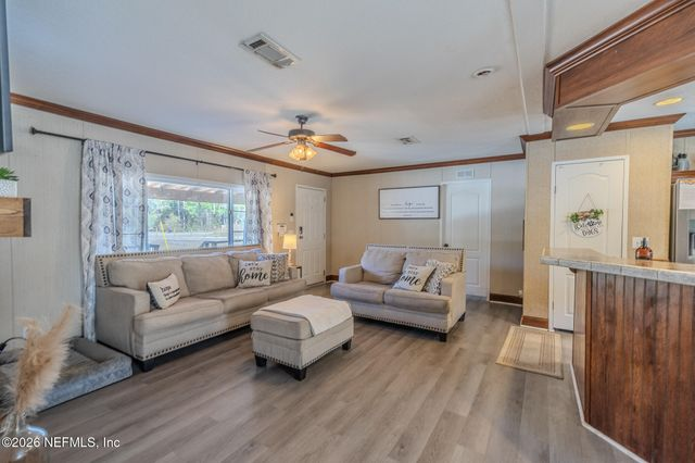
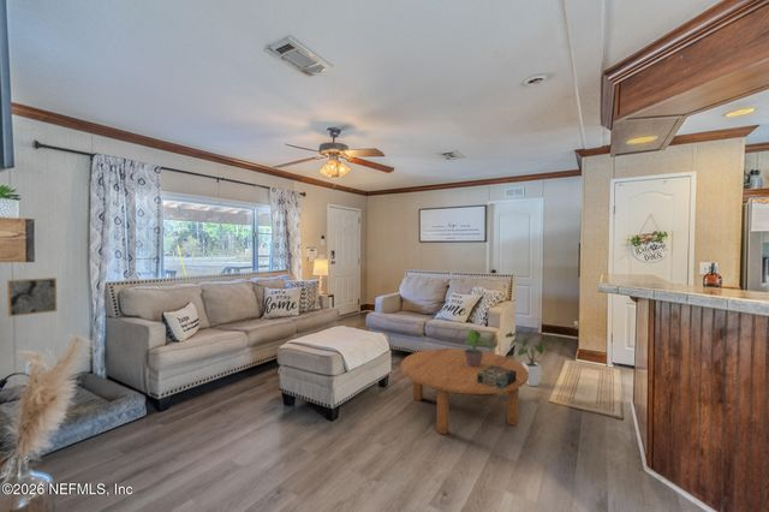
+ coffee table (461, 387)
+ house plant (529, 357)
+ wall art (32, 296)
+ potted plant (472, 346)
+ decorative box (496, 376)
